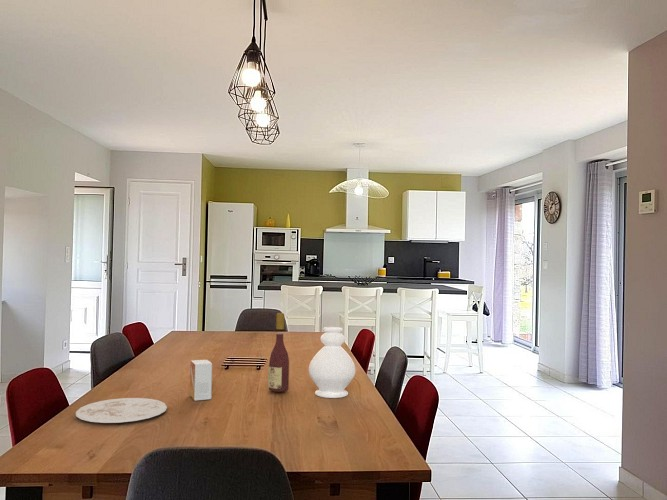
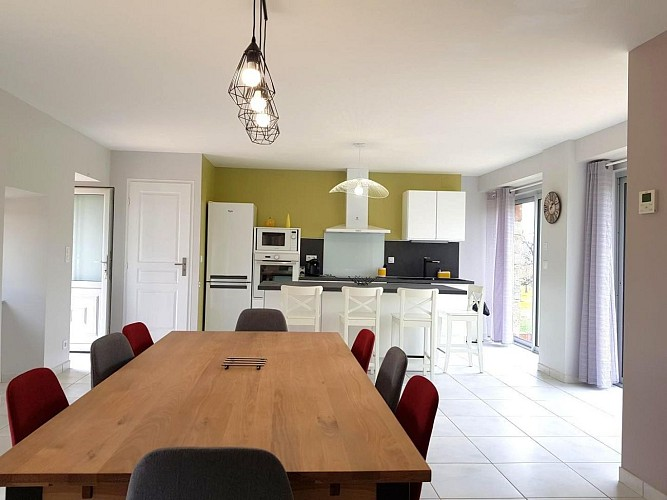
- decorative vase (332, 360)
- wine bottle (279, 352)
- plate (122, 410)
- small box (200, 379)
